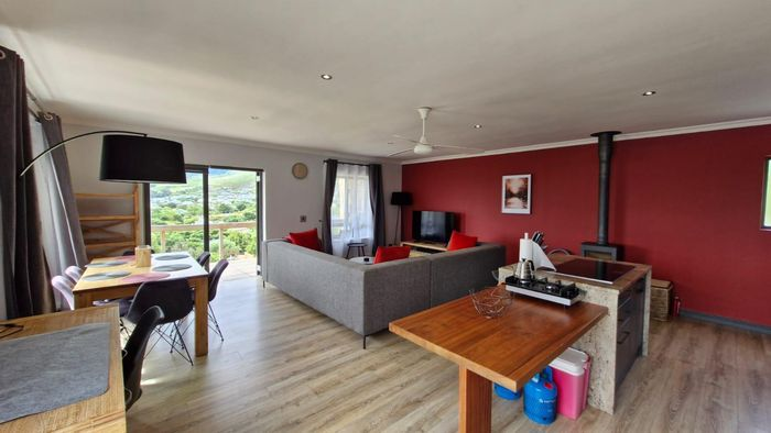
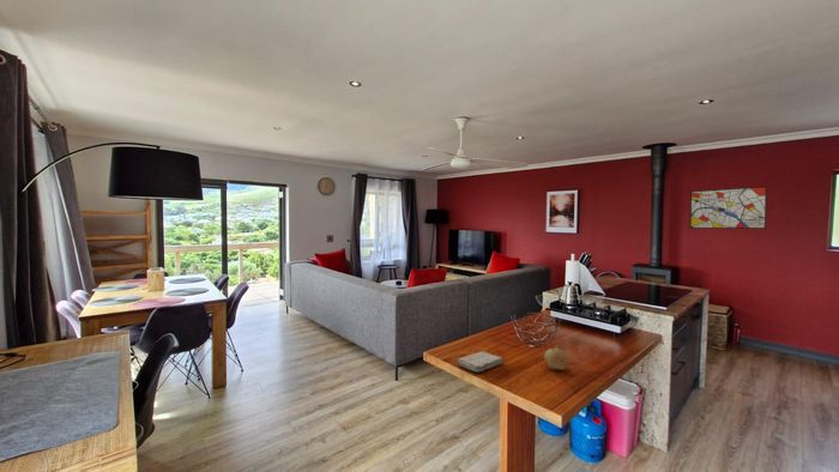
+ wall art (725, 208)
+ fruit (556, 357)
+ washcloth (479, 361)
